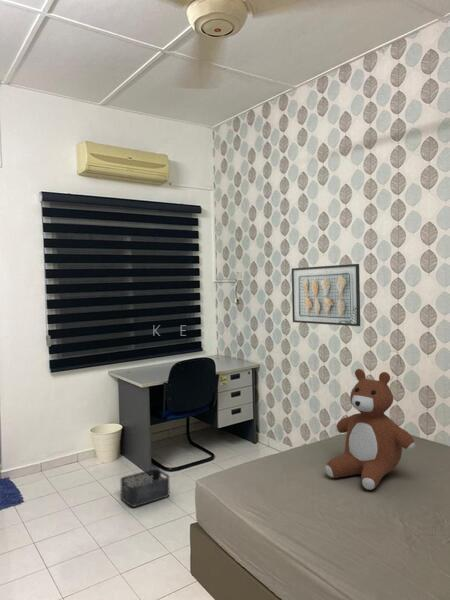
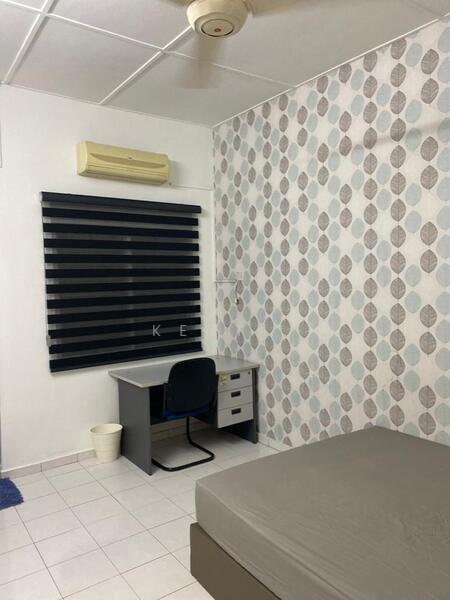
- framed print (323, 295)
- teddy bear (364, 424)
- storage bin (145, 487)
